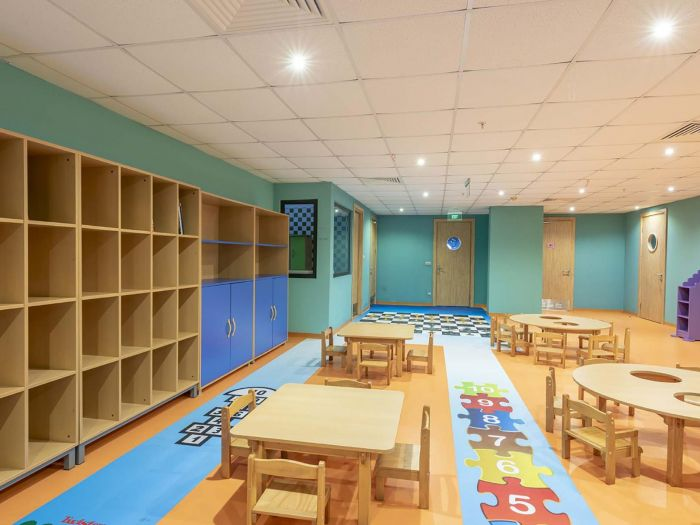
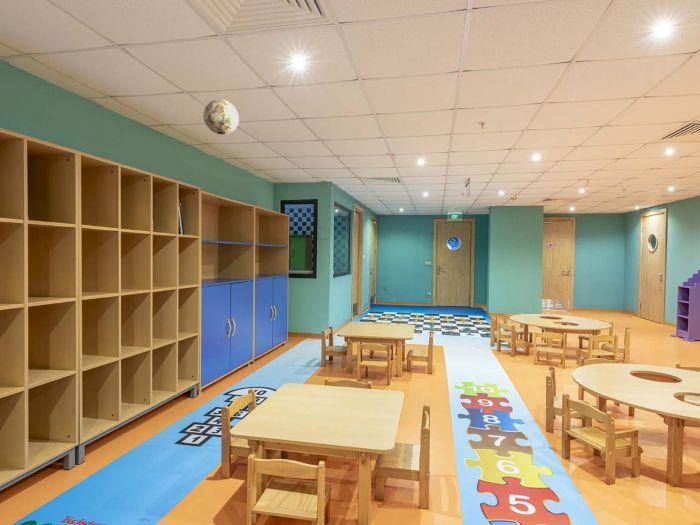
+ paper lantern (221, 117)
